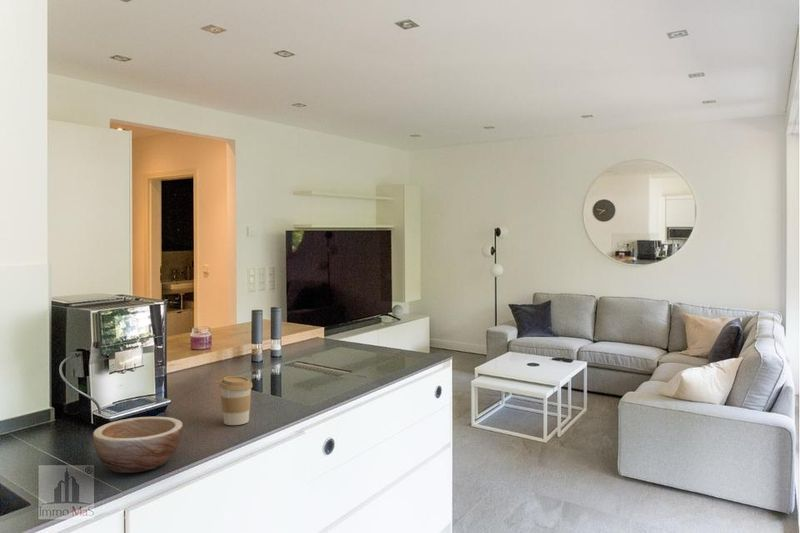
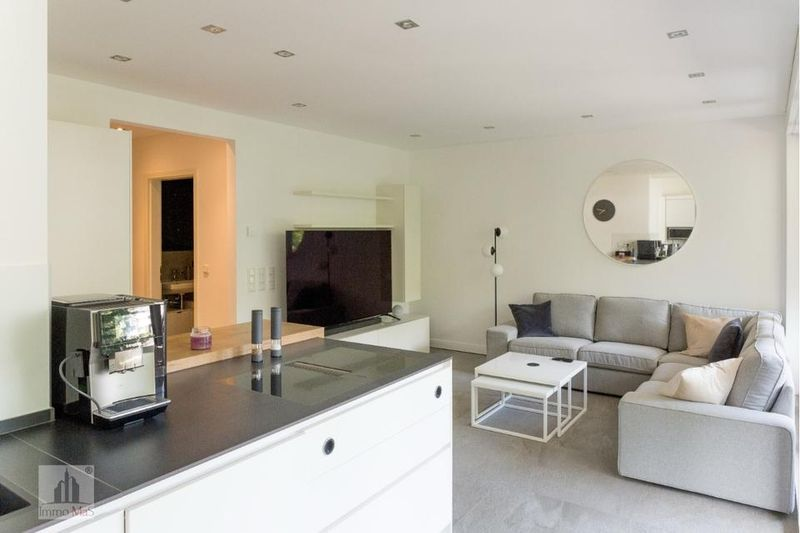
- bowl (139, 445)
- coffee cup (236, 399)
